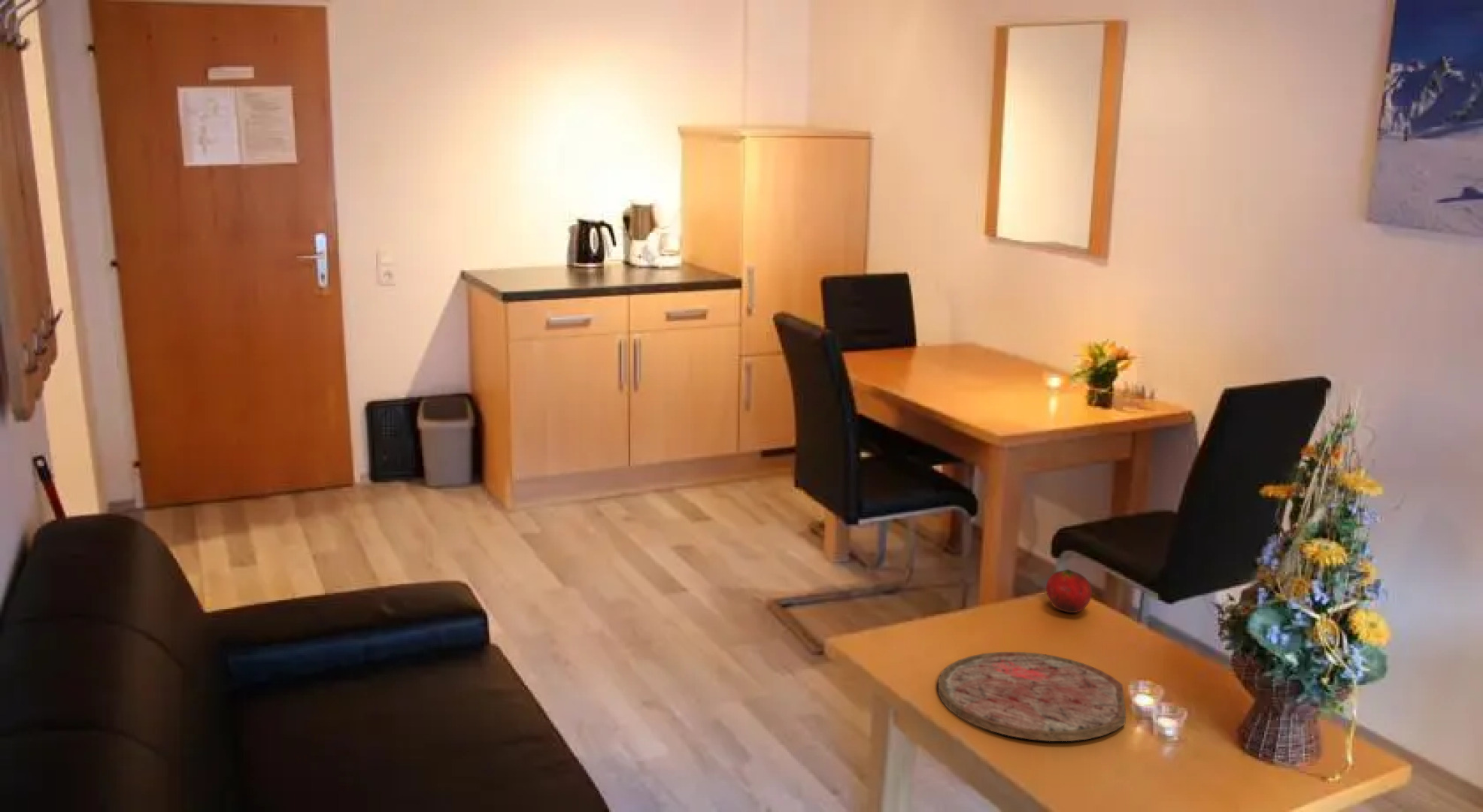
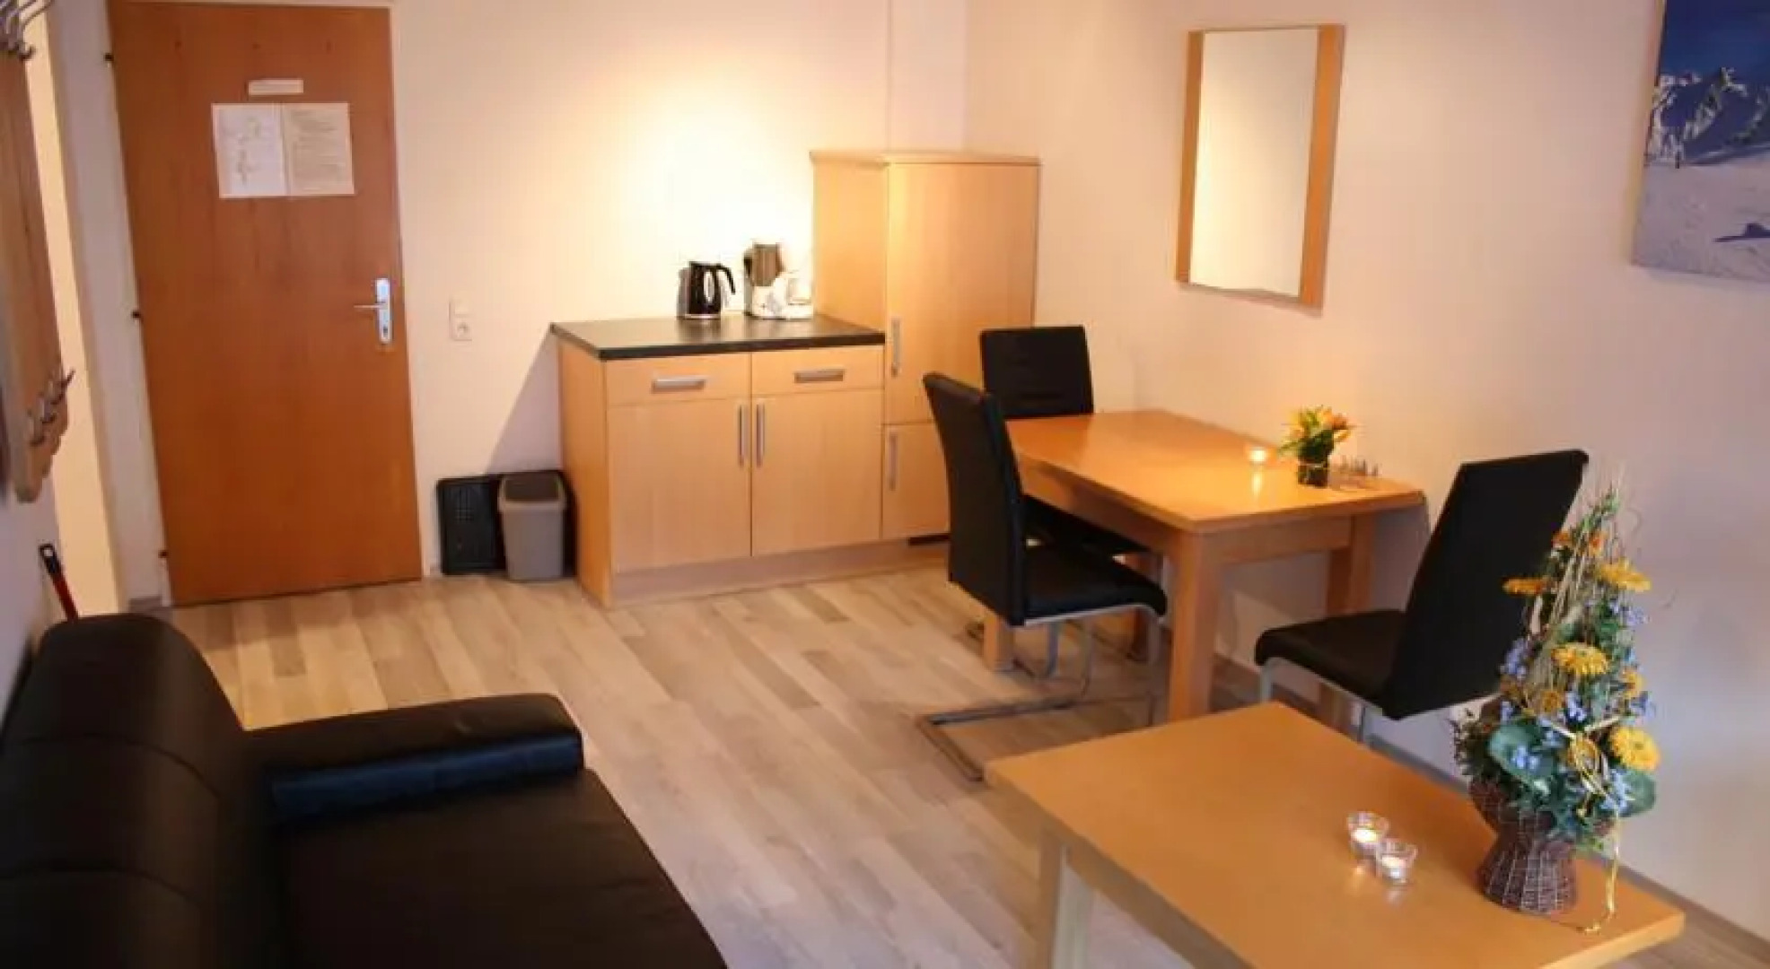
- cutting board (1033, 692)
- fruit (1069, 589)
